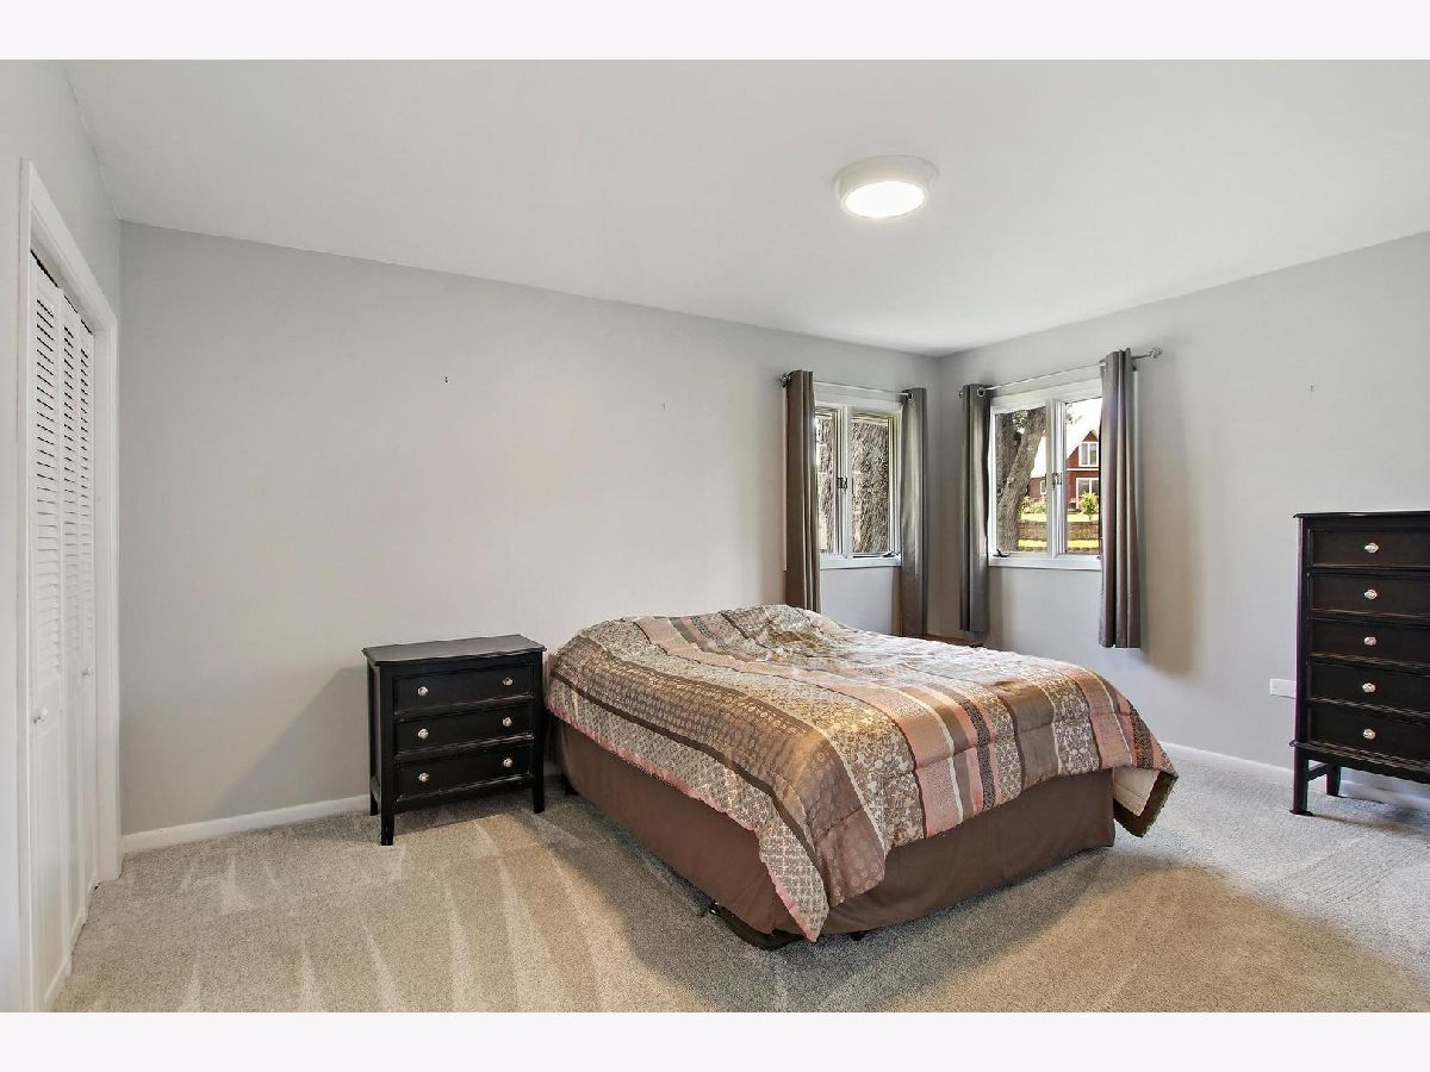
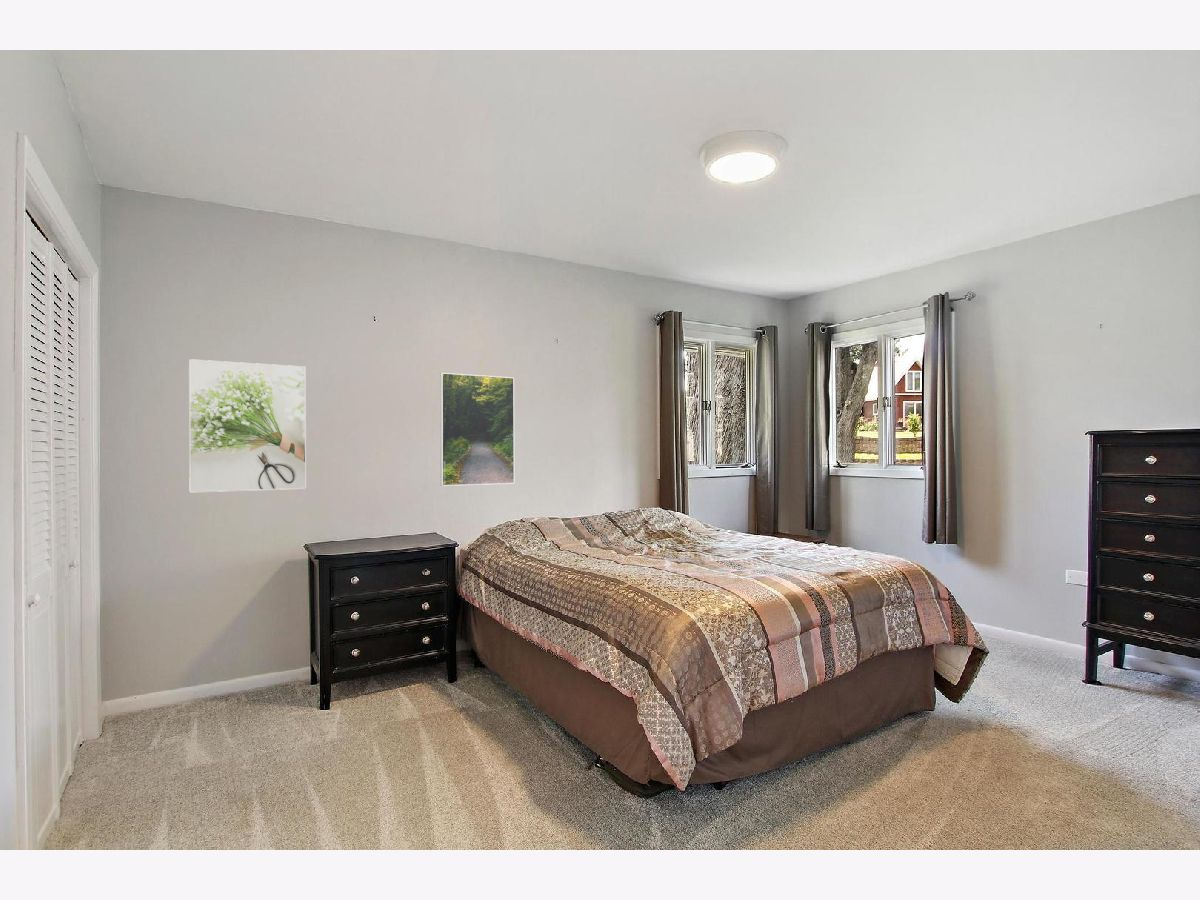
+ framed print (249, 426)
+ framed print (478, 430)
